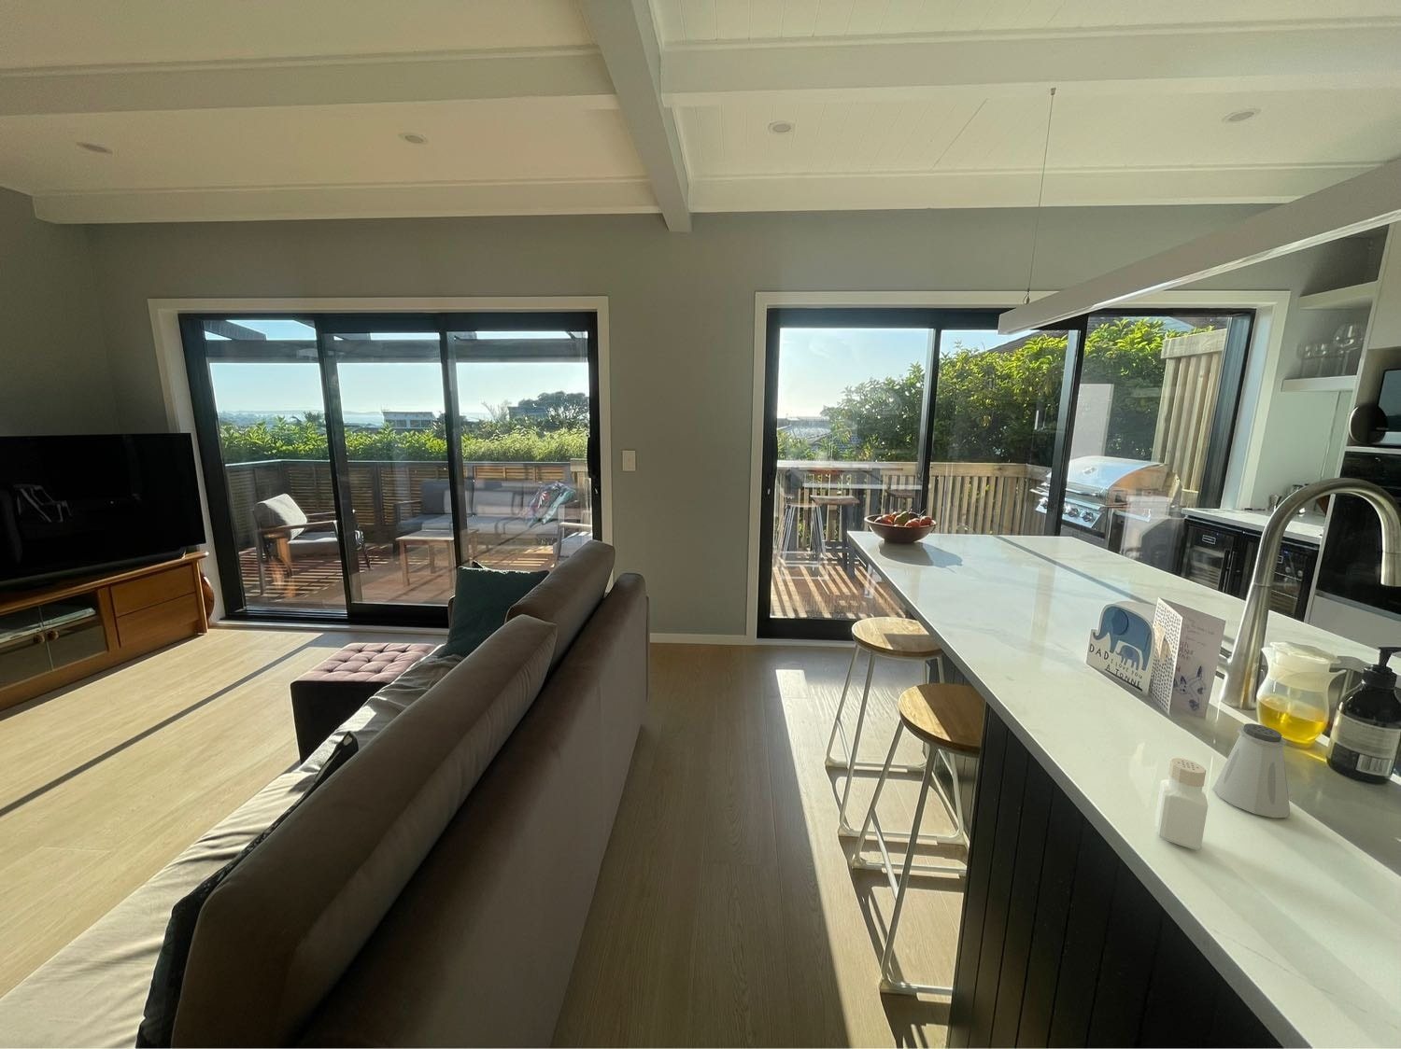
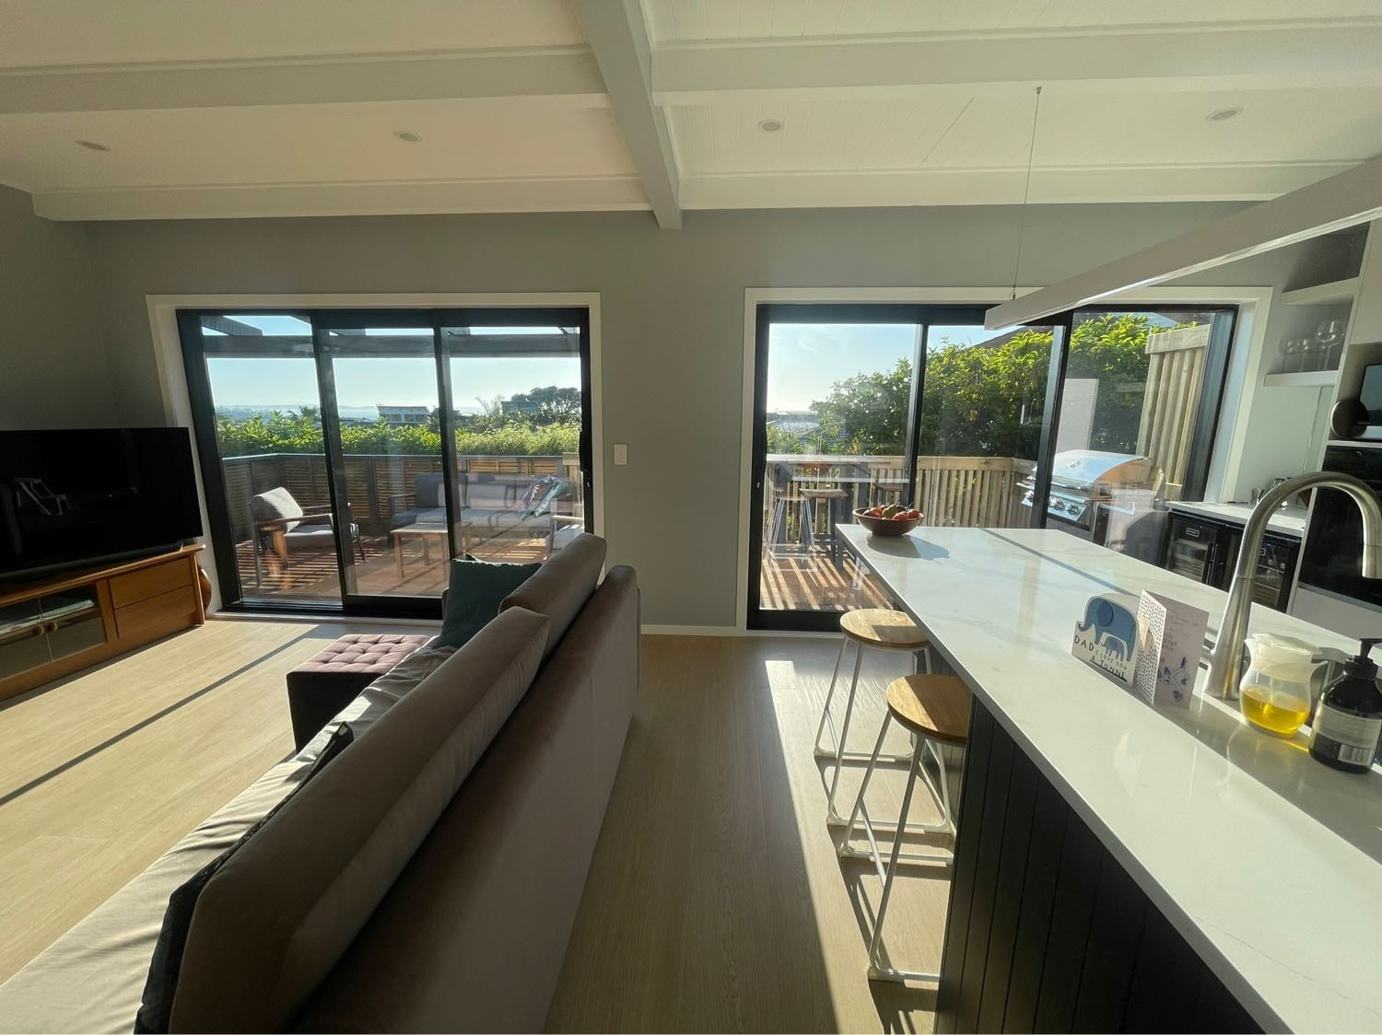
- pepper shaker (1182, 801)
- saltshaker (1257, 765)
